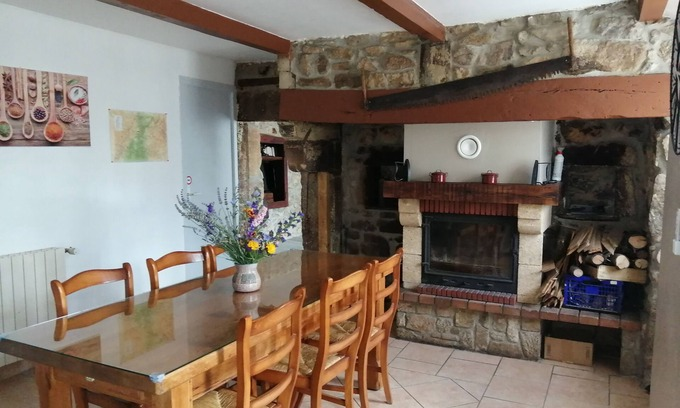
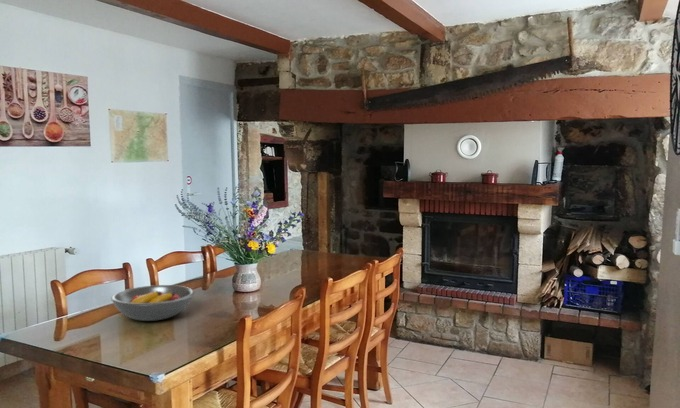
+ fruit bowl (154, 302)
